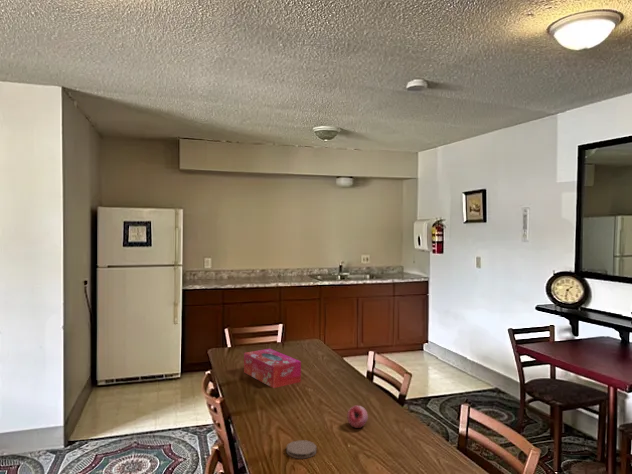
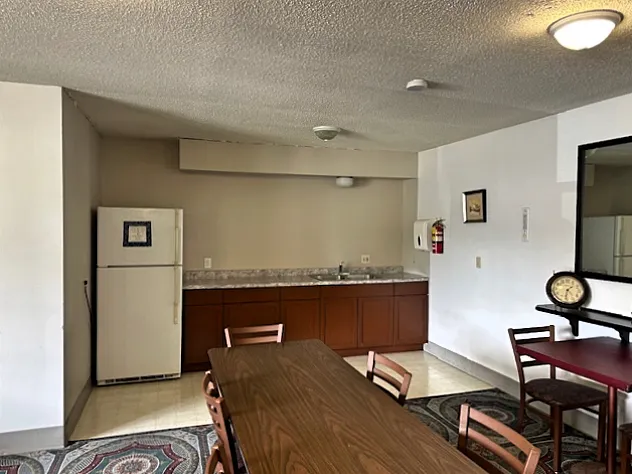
- tissue box (271, 367)
- coaster (301, 449)
- fruit (357, 416)
